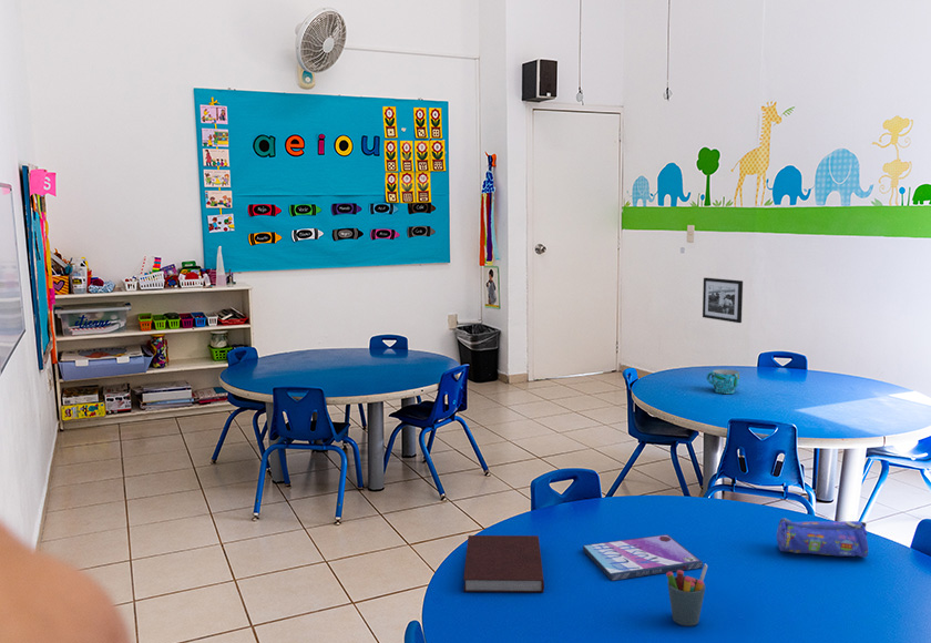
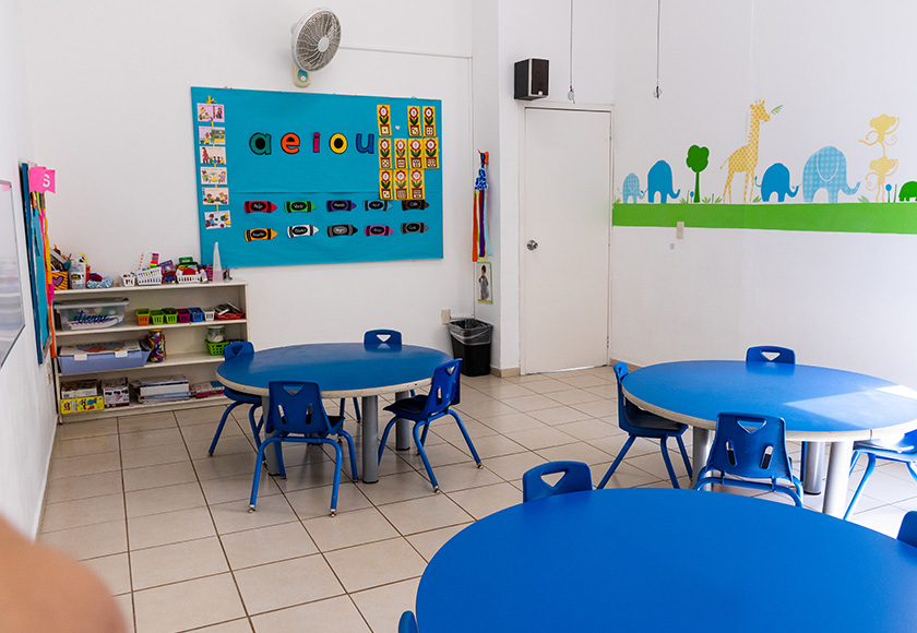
- pen holder (686, 592)
- pencil case (822, 535)
- picture frame (722, 299)
- video game case (641, 555)
- notebook (503, 561)
- cup (723, 381)
